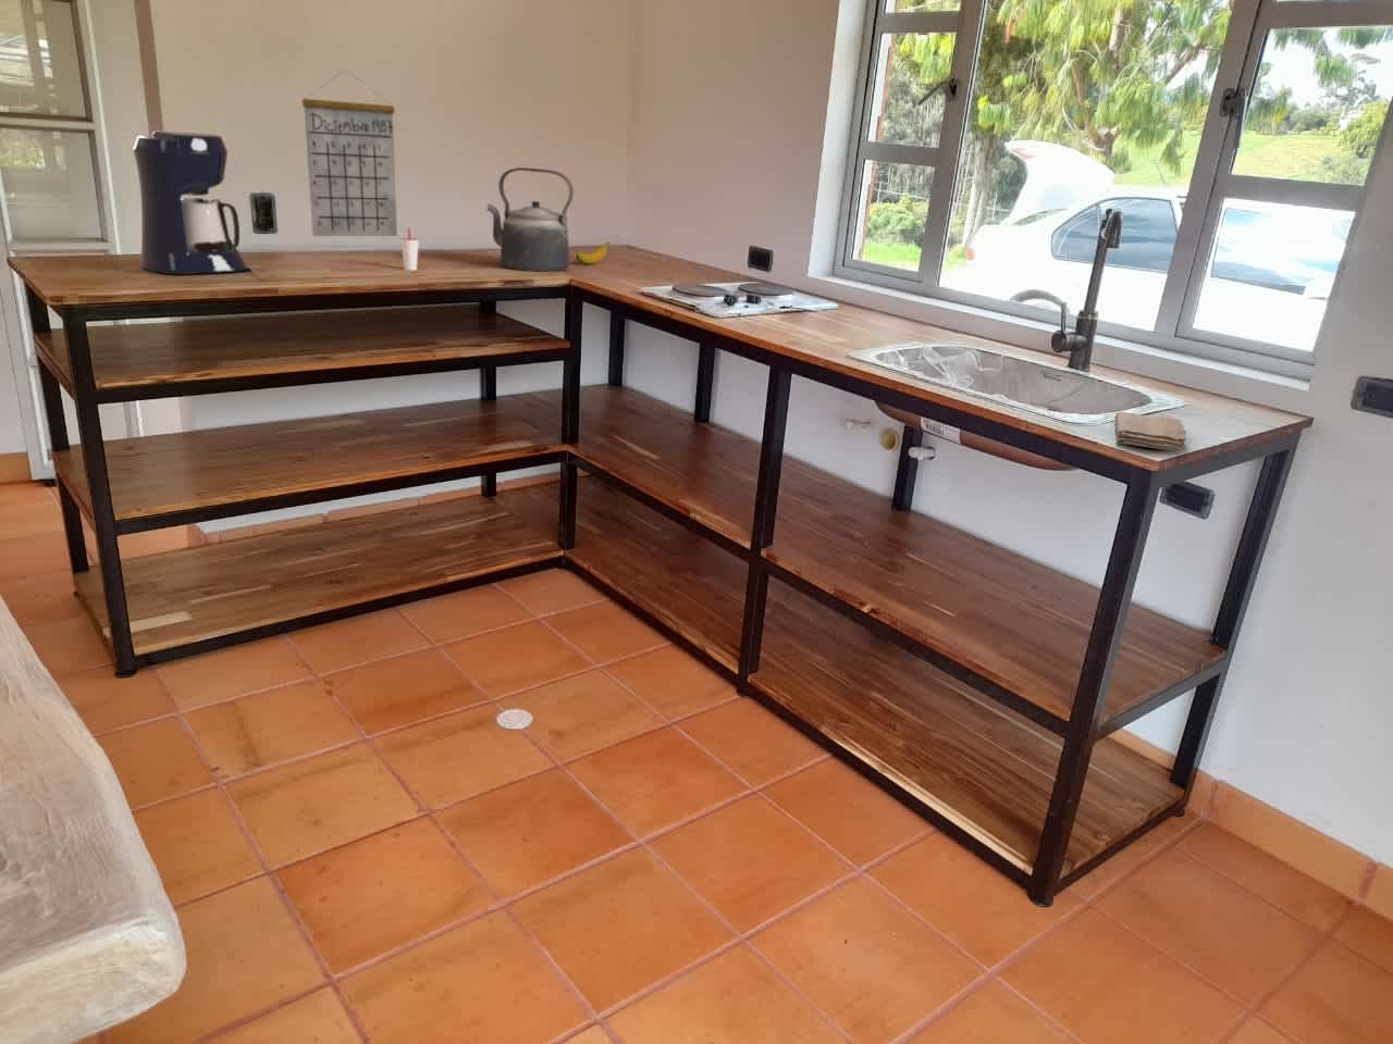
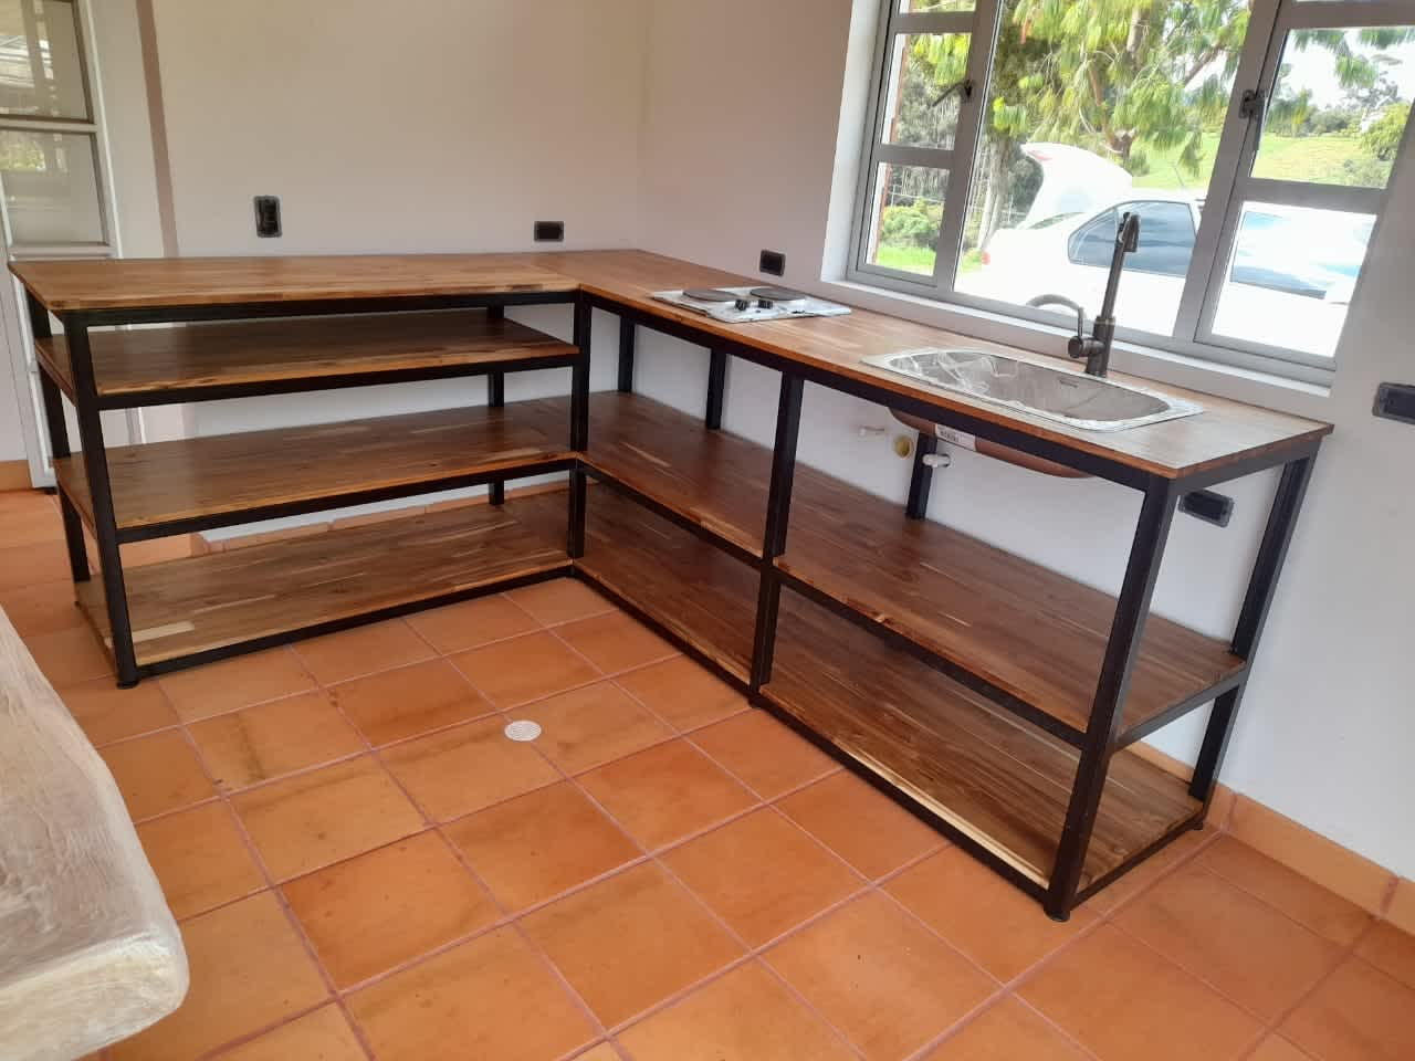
- kettle (528, 217)
- banana (592, 253)
- coffee maker (185, 201)
- calendar (351, 155)
- cup (409, 249)
- washcloth (1148, 430)
